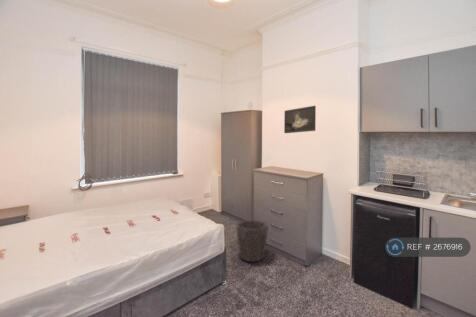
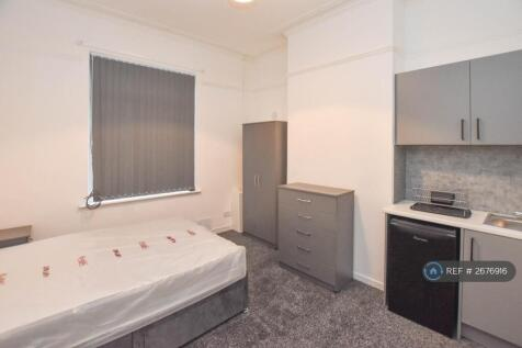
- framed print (299, 120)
- waste bin (251, 240)
